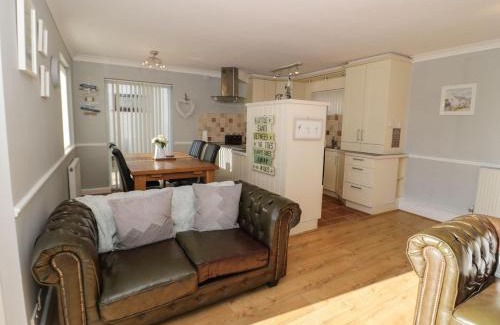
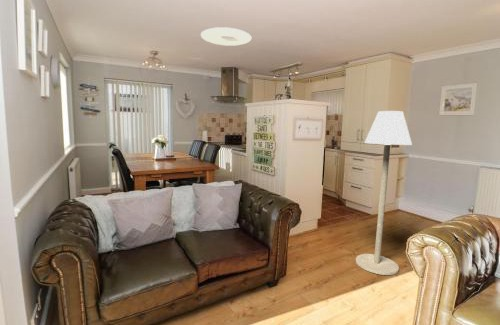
+ ceiling light (226, 34)
+ floor lamp (383, 190)
